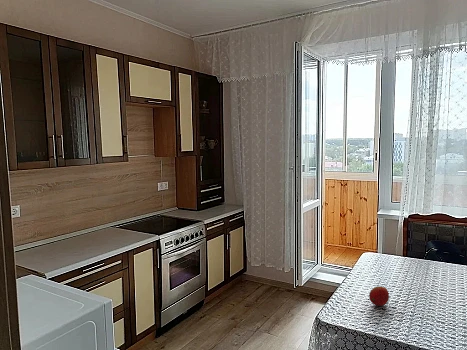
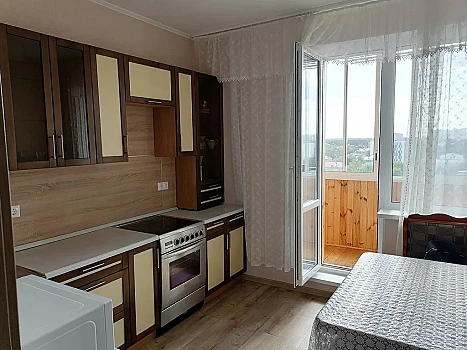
- fruit (379, 295)
